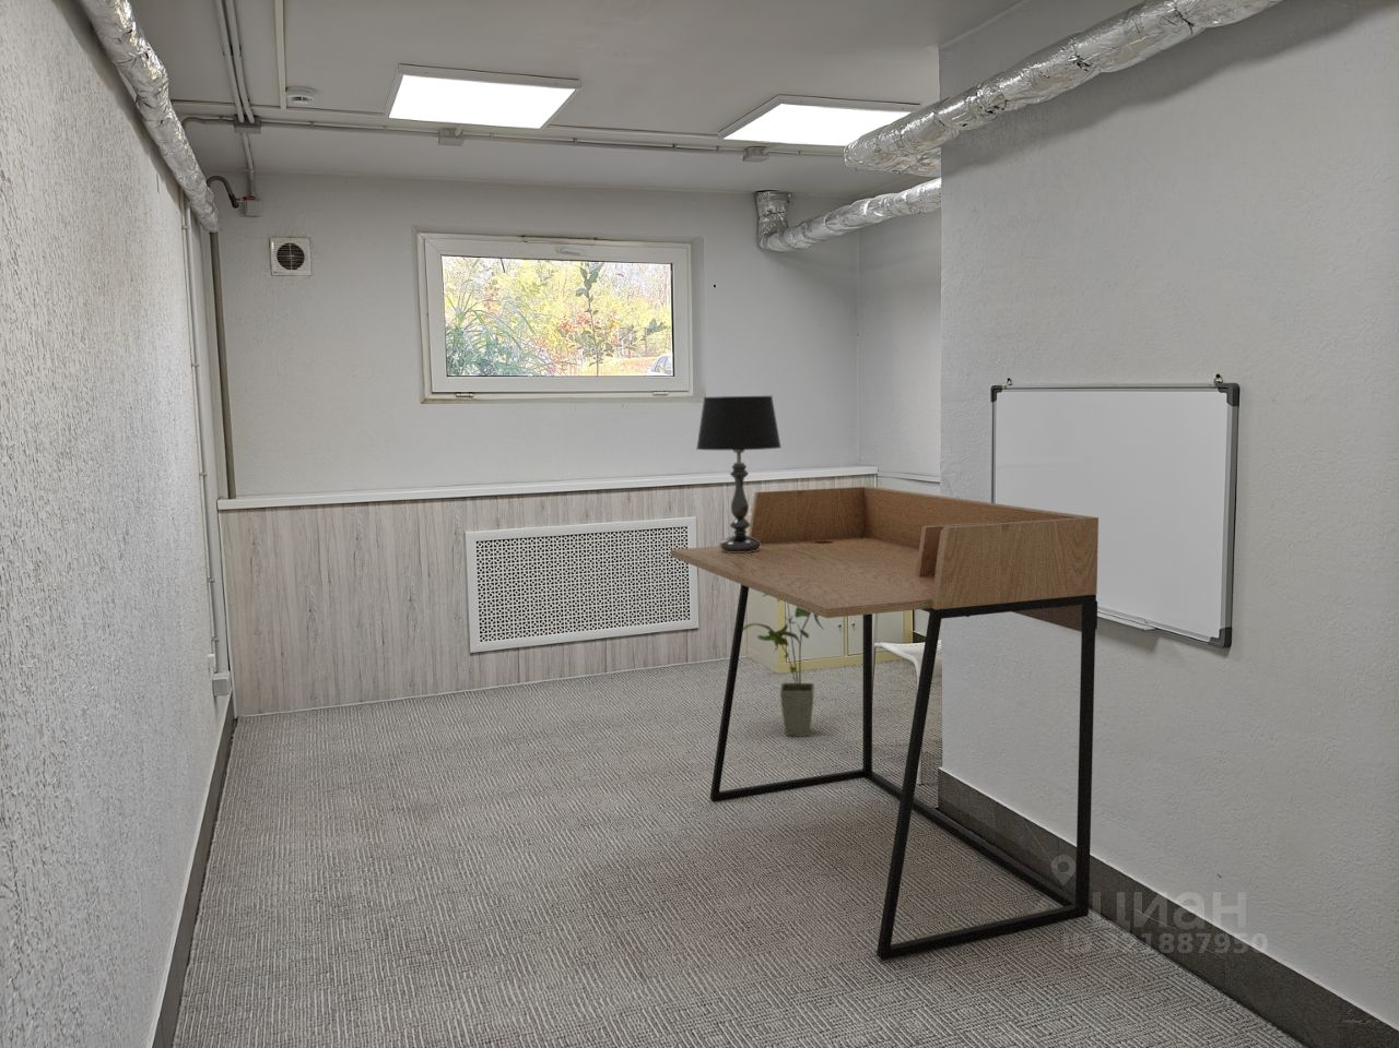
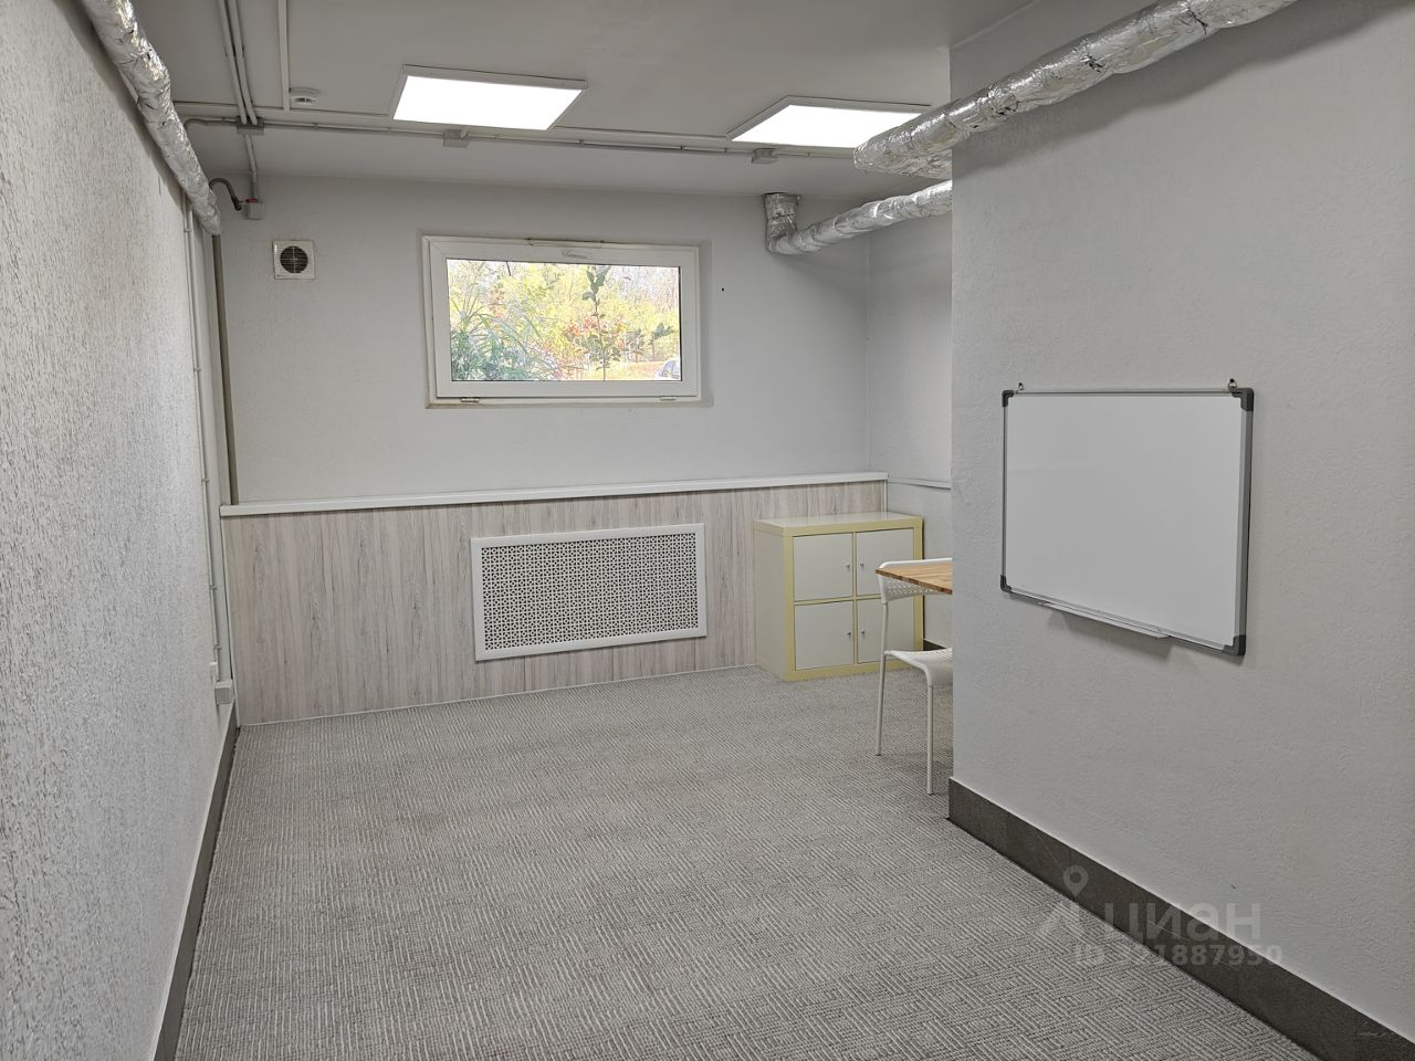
- house plant (784, 652)
- desk (864, 683)
- table lamp (739, 472)
